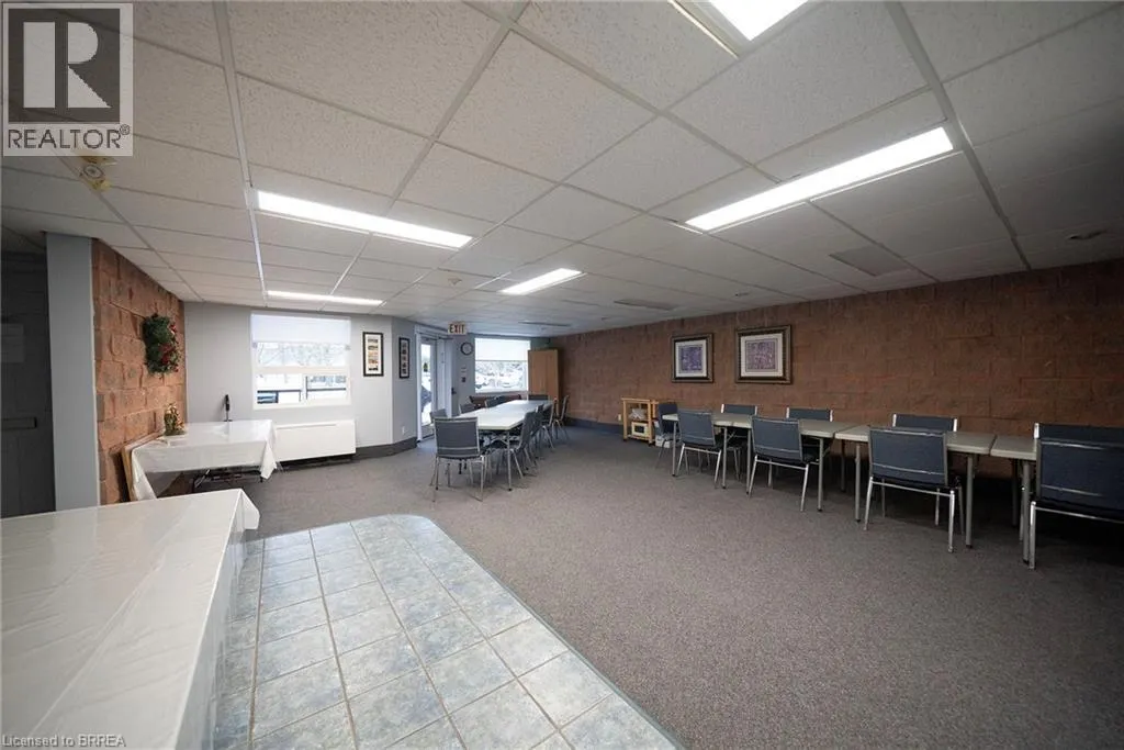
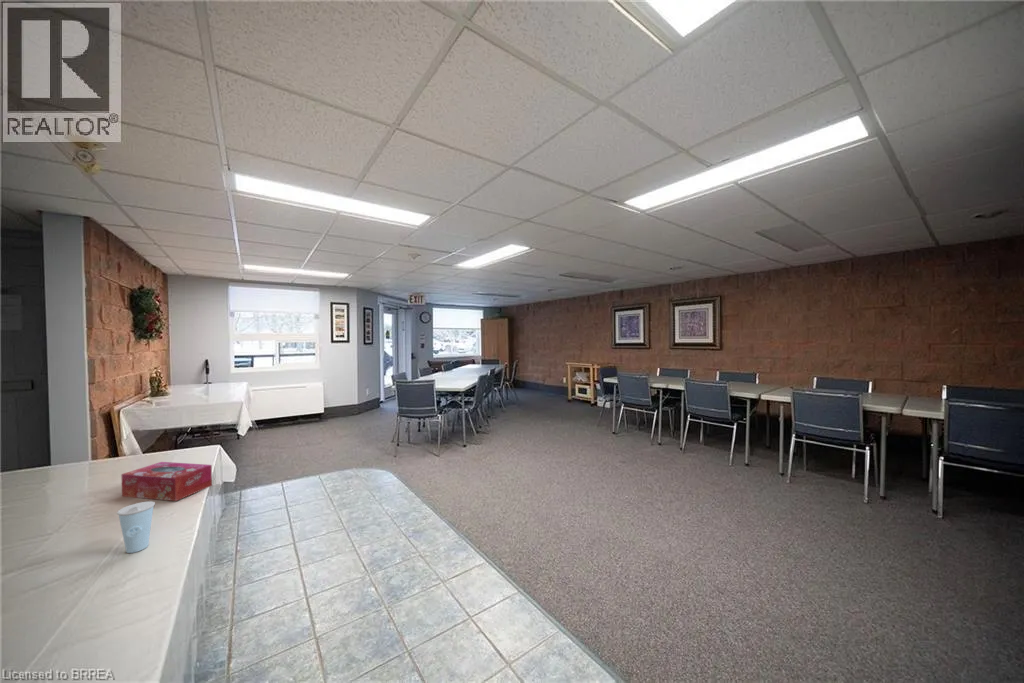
+ cup (136, 526)
+ tissue box (168, 480)
